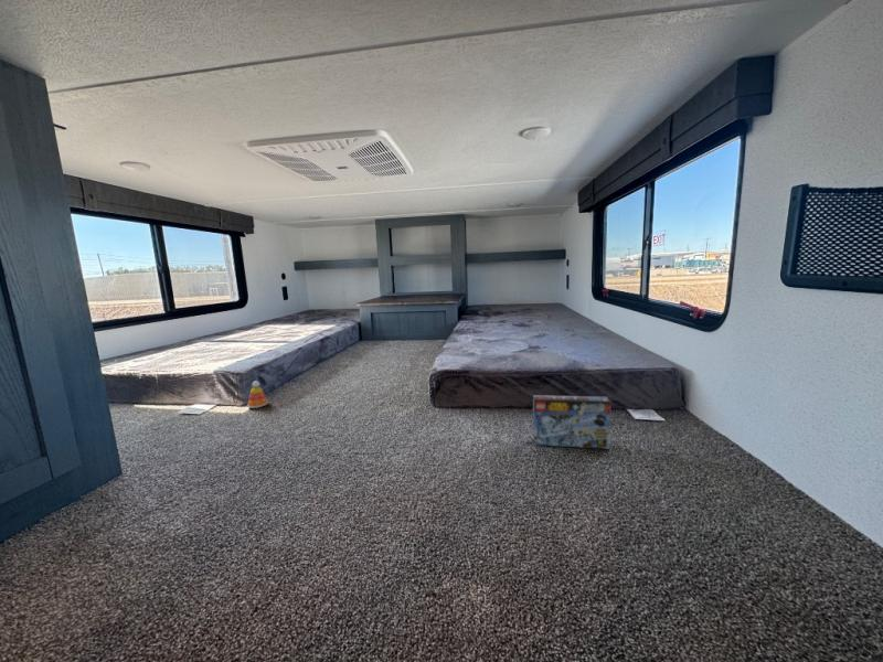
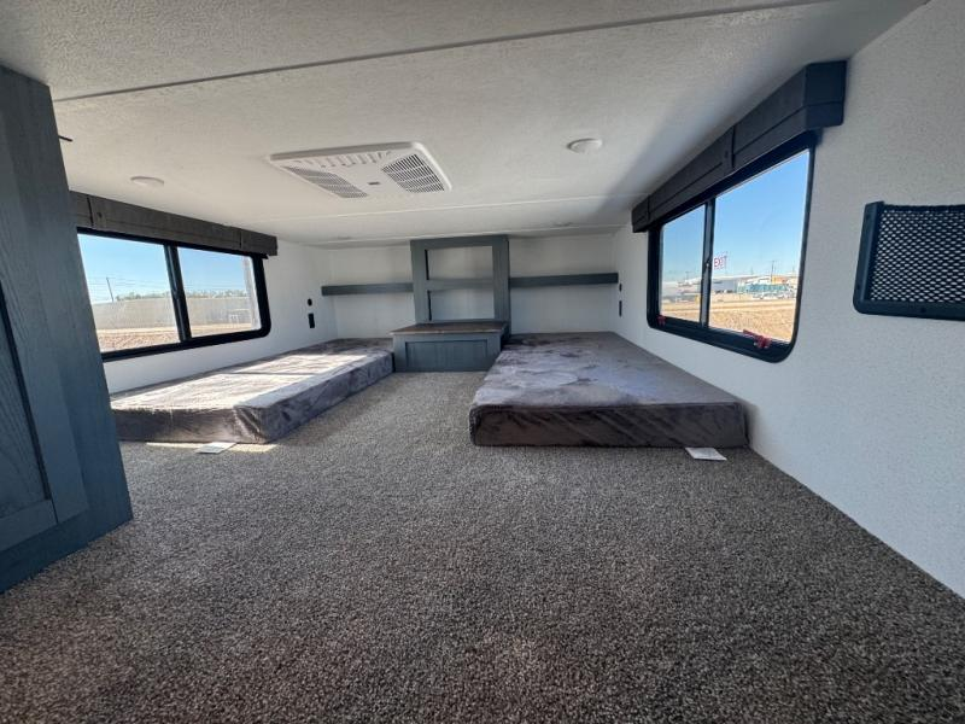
- box (570, 420)
- stacking toy (256, 393)
